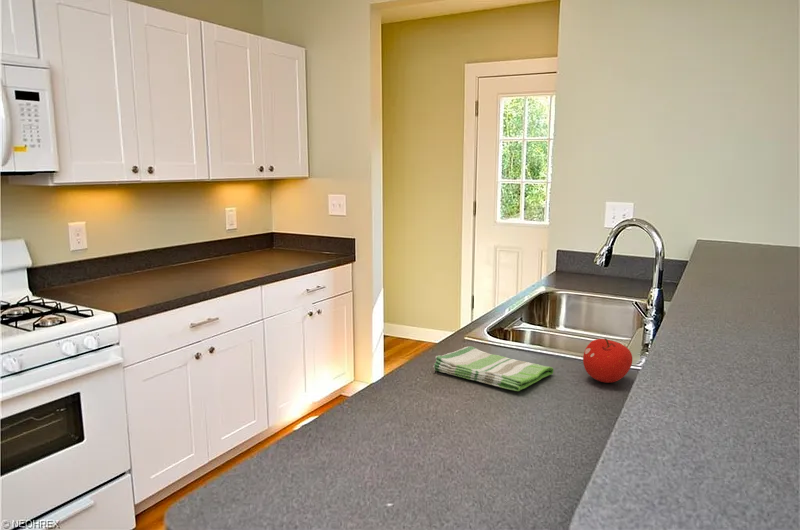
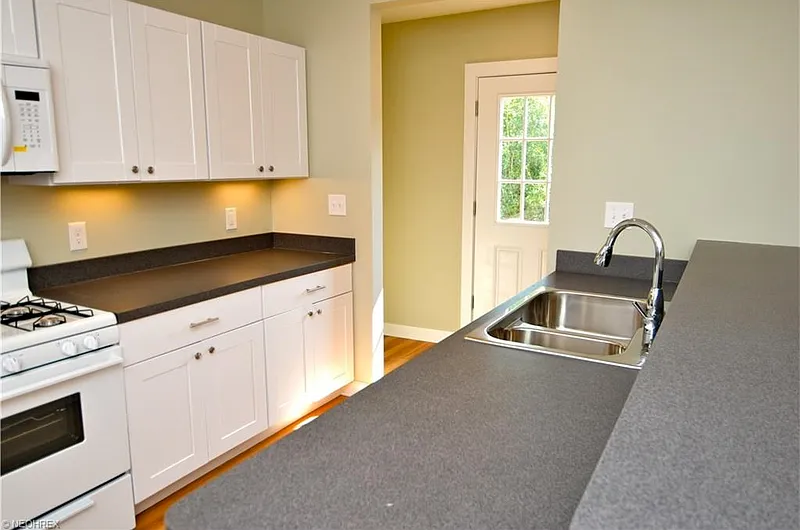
- dish towel (492, 365)
- fruit (607, 358)
